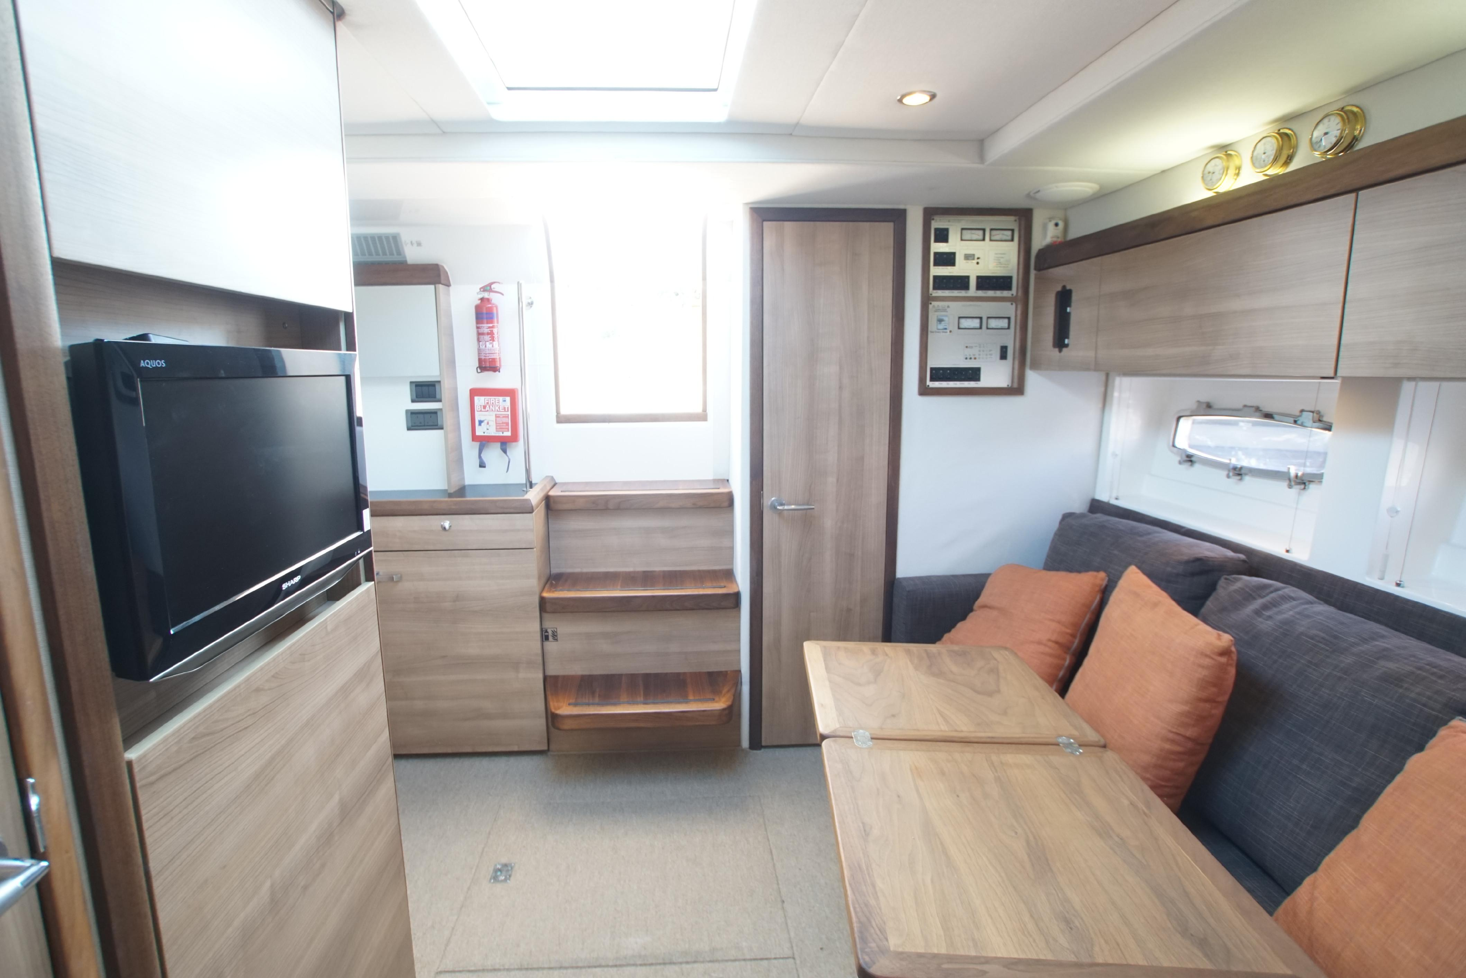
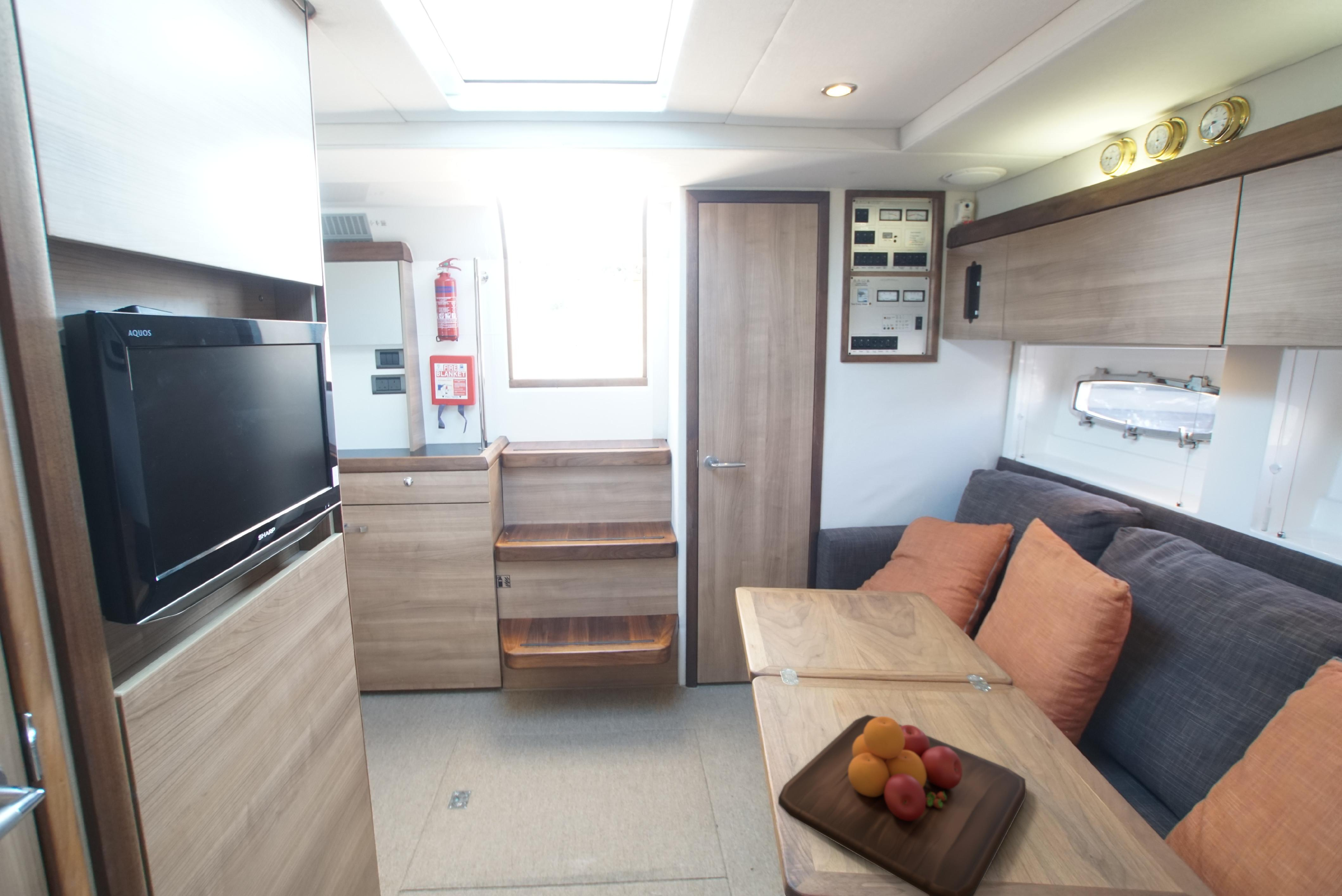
+ chopping board (906, 761)
